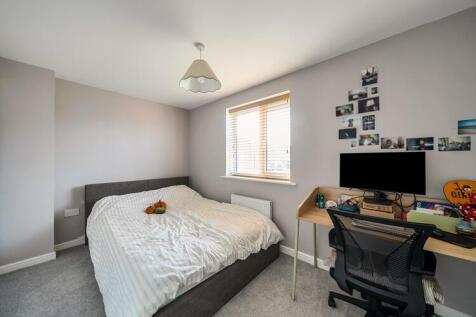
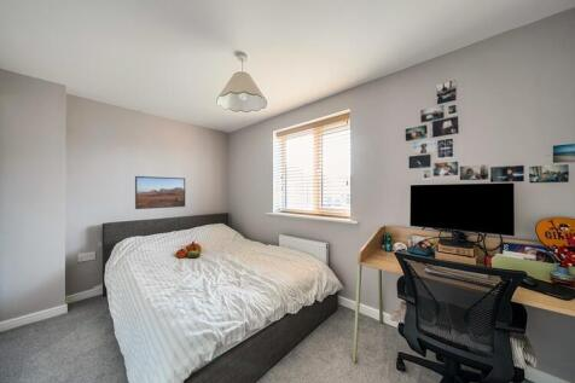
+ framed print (162, 192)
